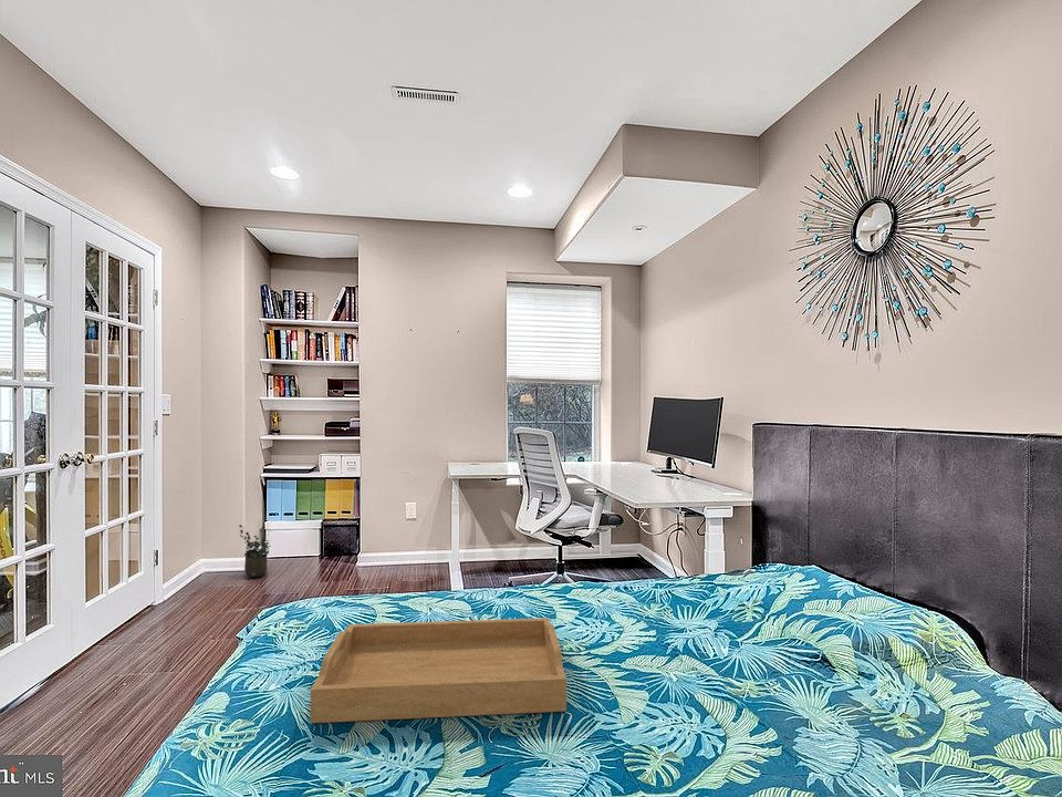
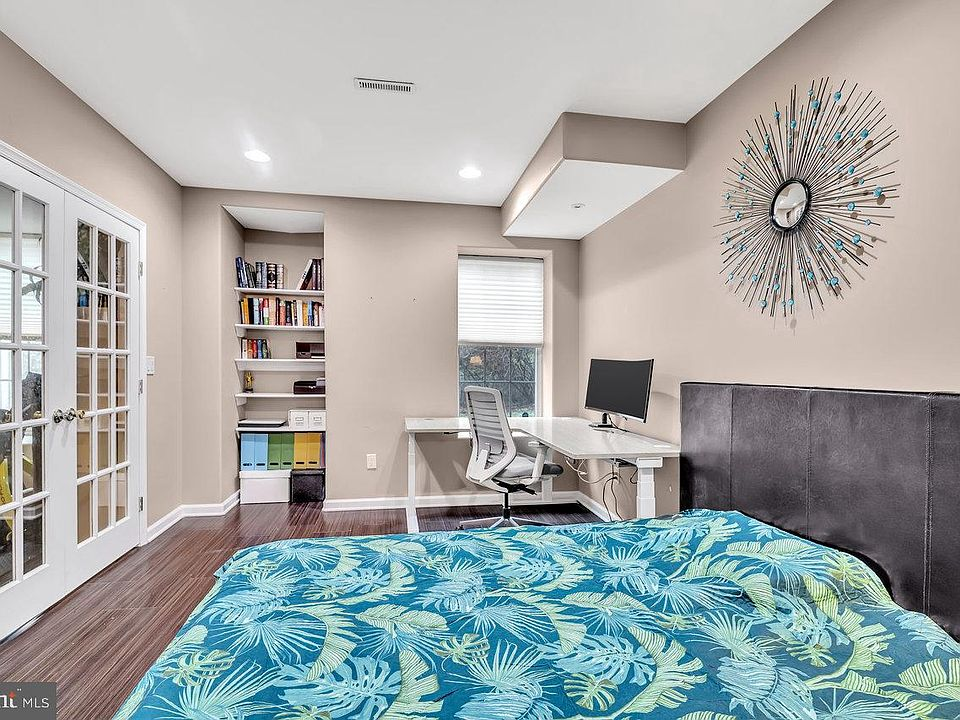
- potted plant (254, 550)
- serving tray (446, 659)
